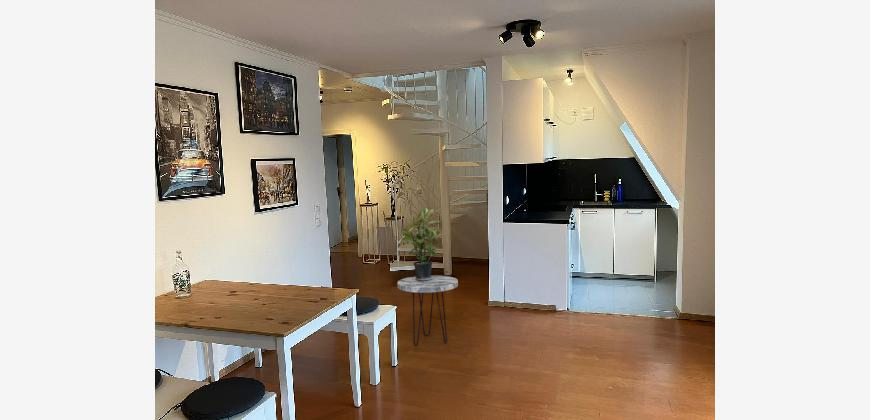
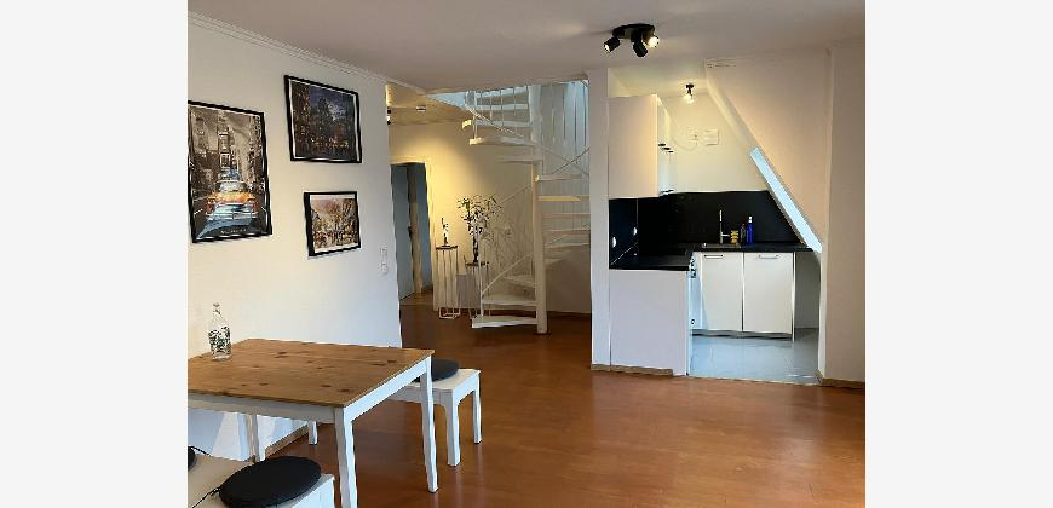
- potted plant (421, 243)
- side table (431, 311)
